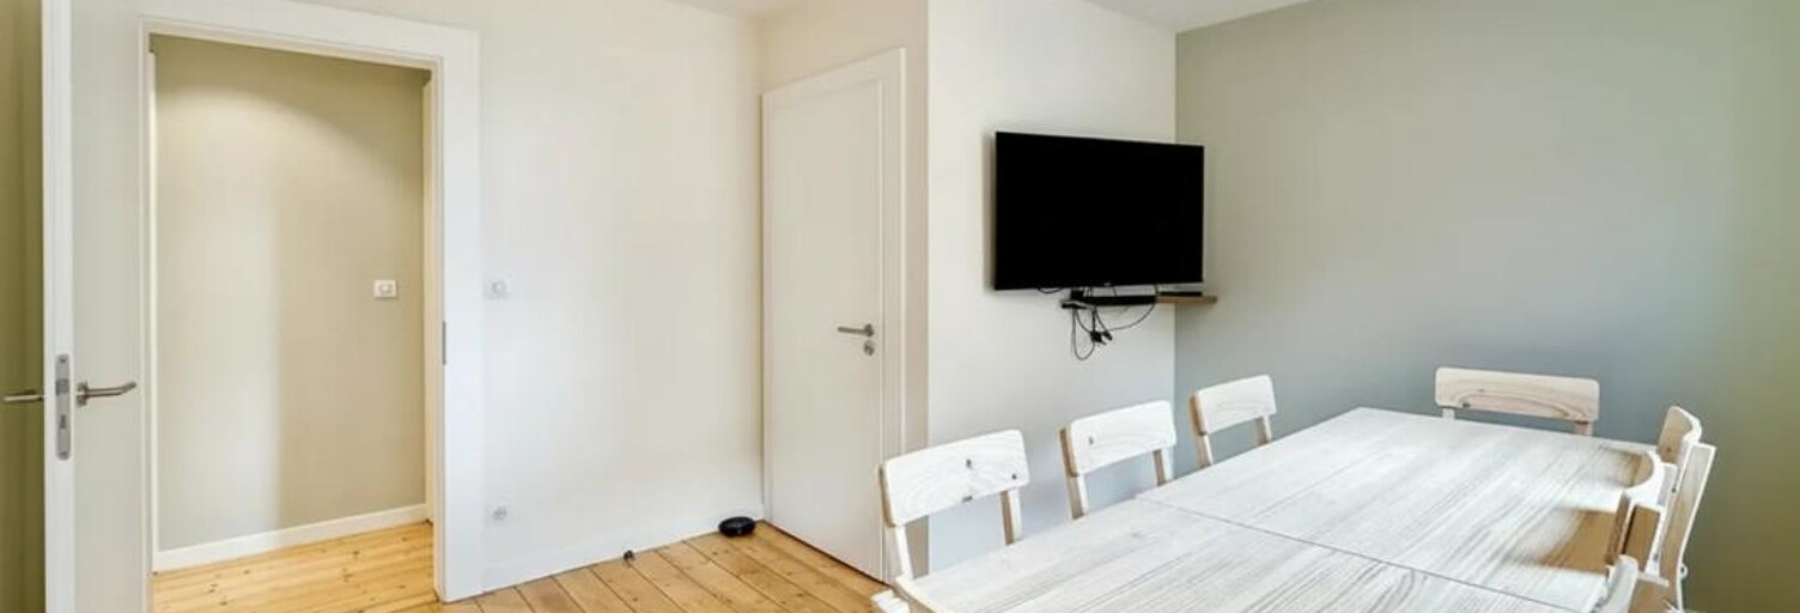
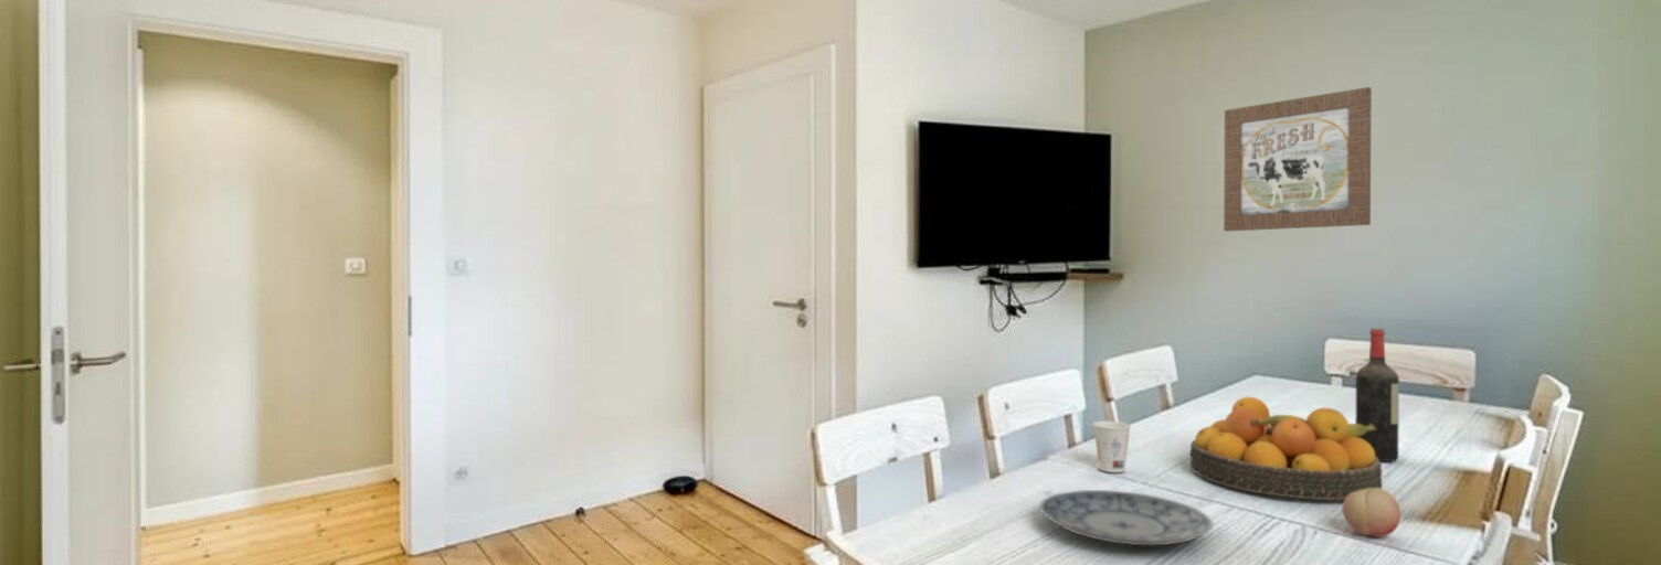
+ cup (1111, 446)
+ plate (1122, 521)
+ fruit (1371, 511)
+ wall art (1292, 163)
+ fruit bowl (1280, 440)
+ wine bottle (1376, 393)
